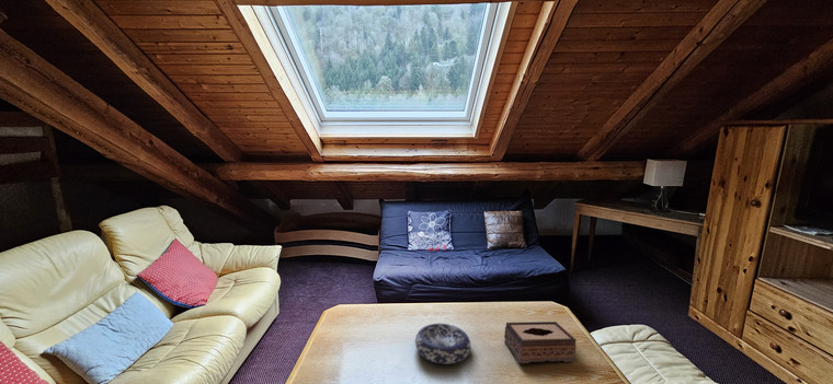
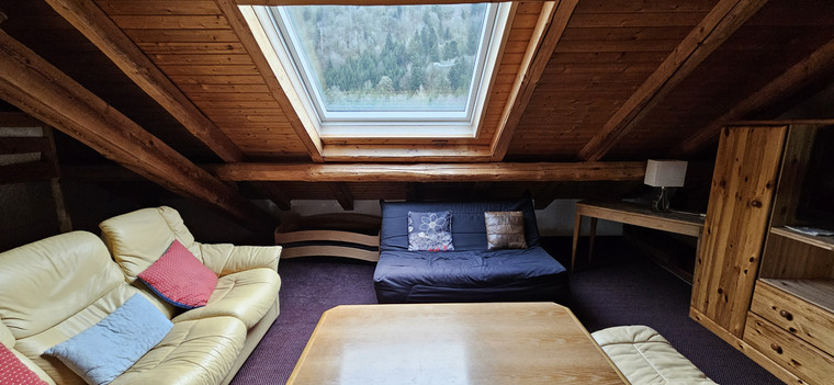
- tissue box (538, 341)
- decorative bowl (443, 342)
